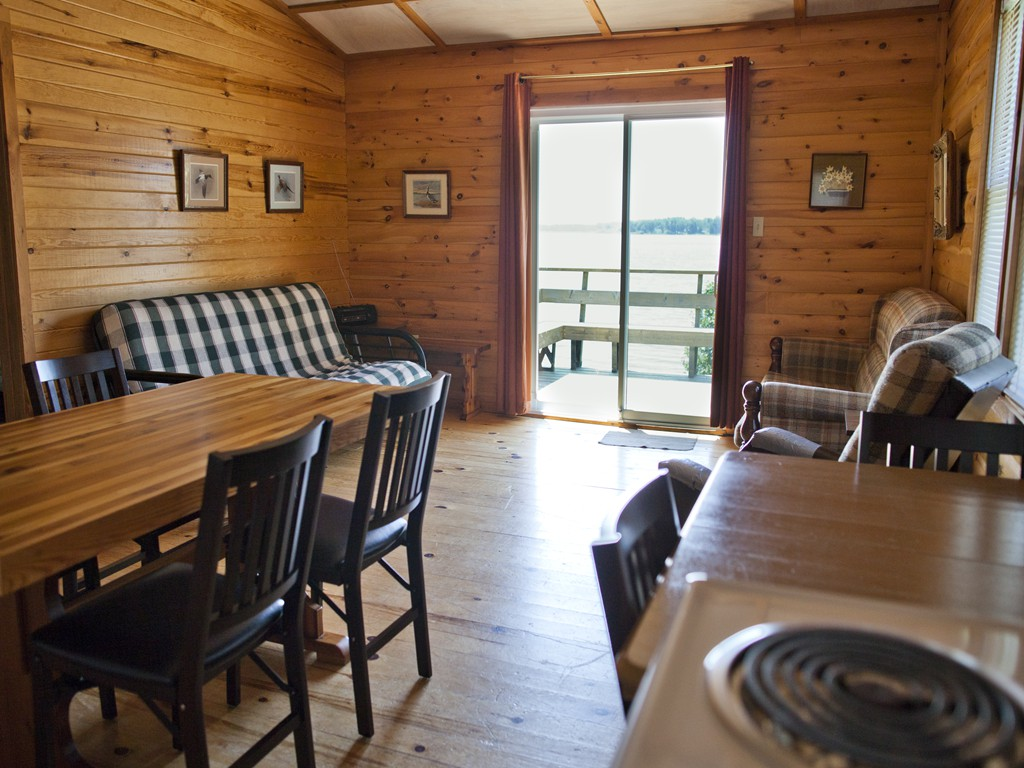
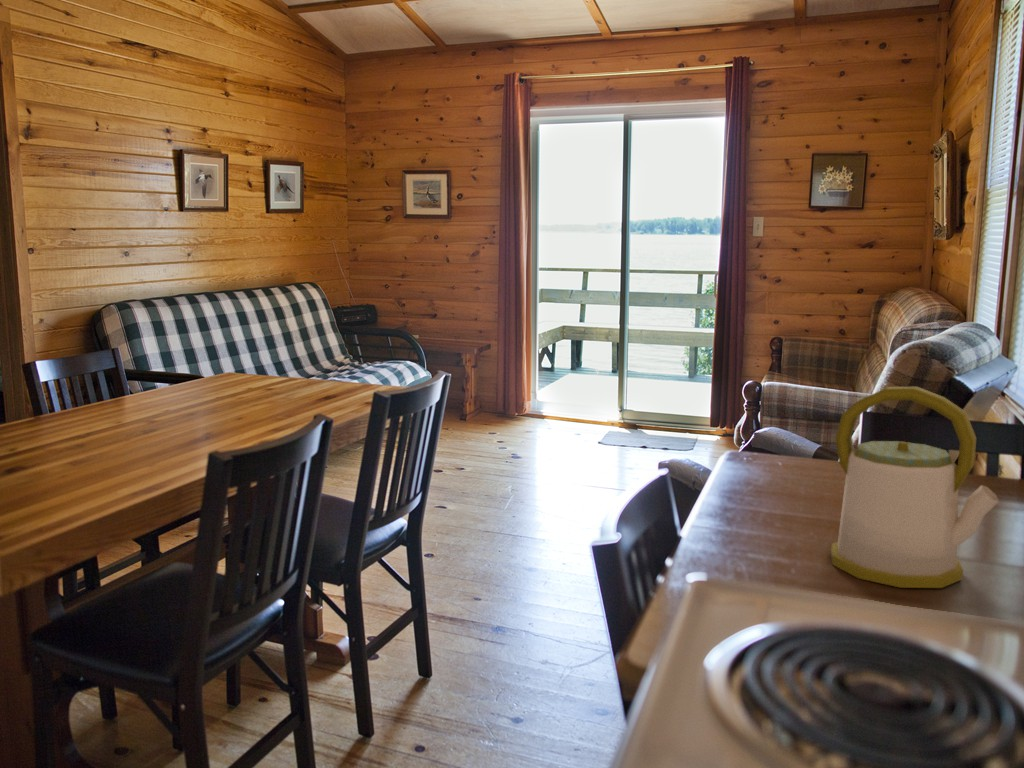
+ kettle (913, 479)
